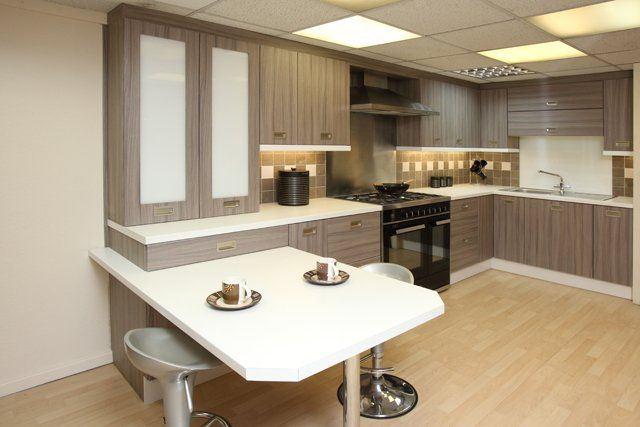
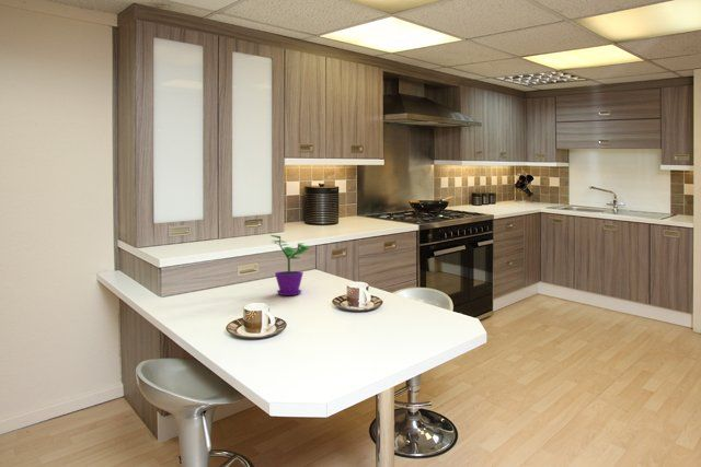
+ flower pot (288, 261)
